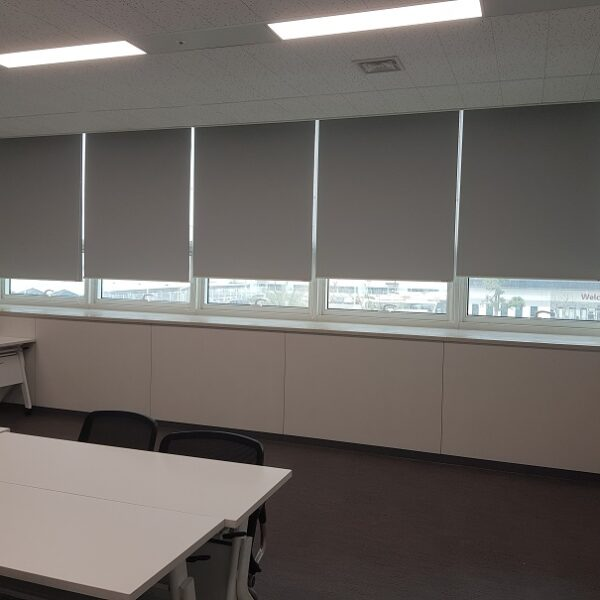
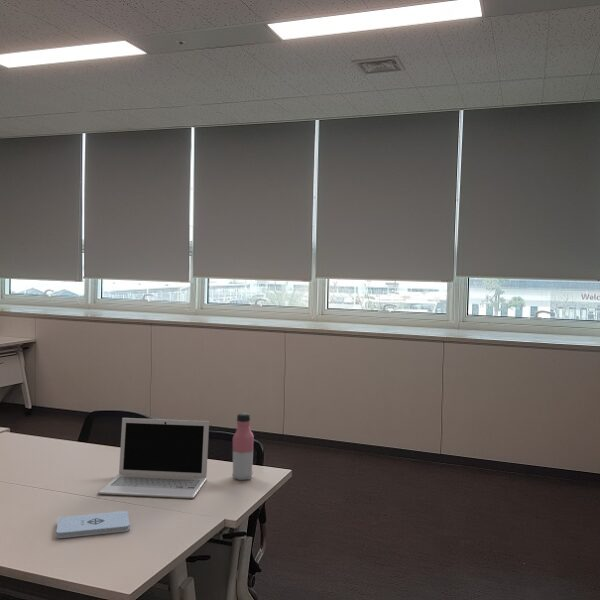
+ water bottle (243, 445)
+ laptop (155, 456)
+ notepad (93, 524)
